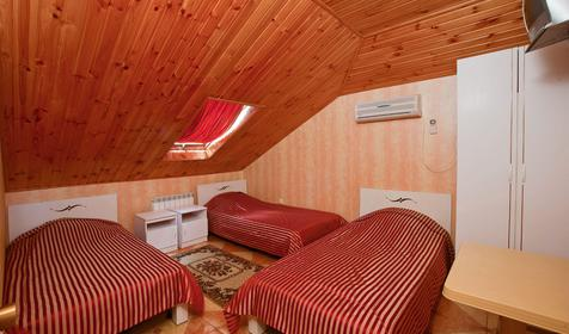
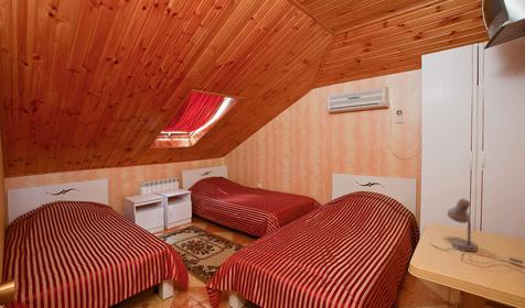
+ desk lamp (469, 227)
